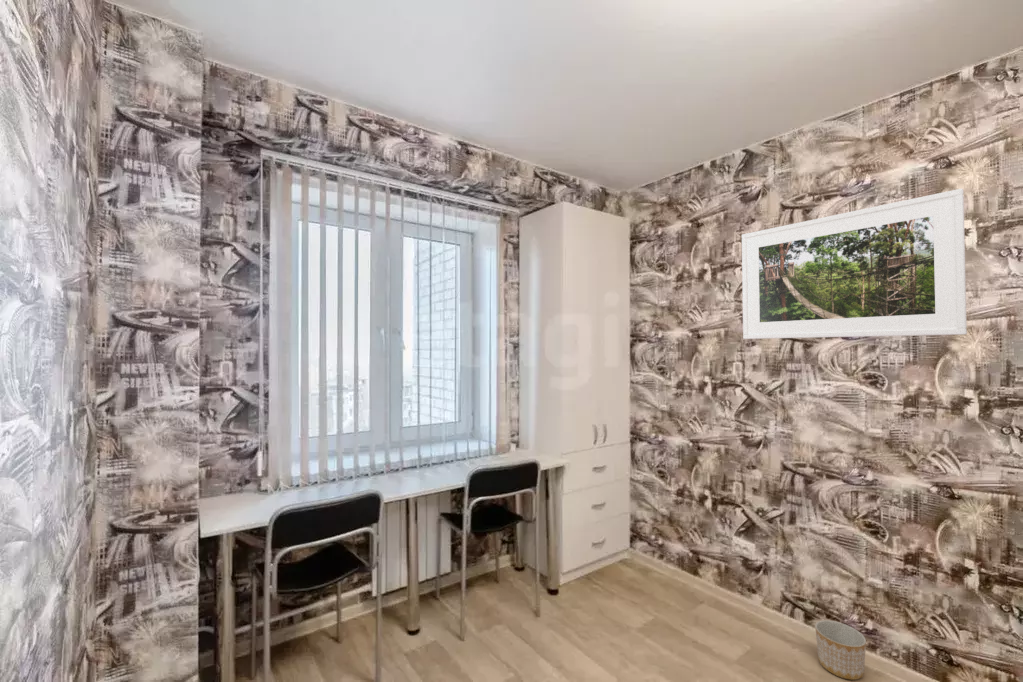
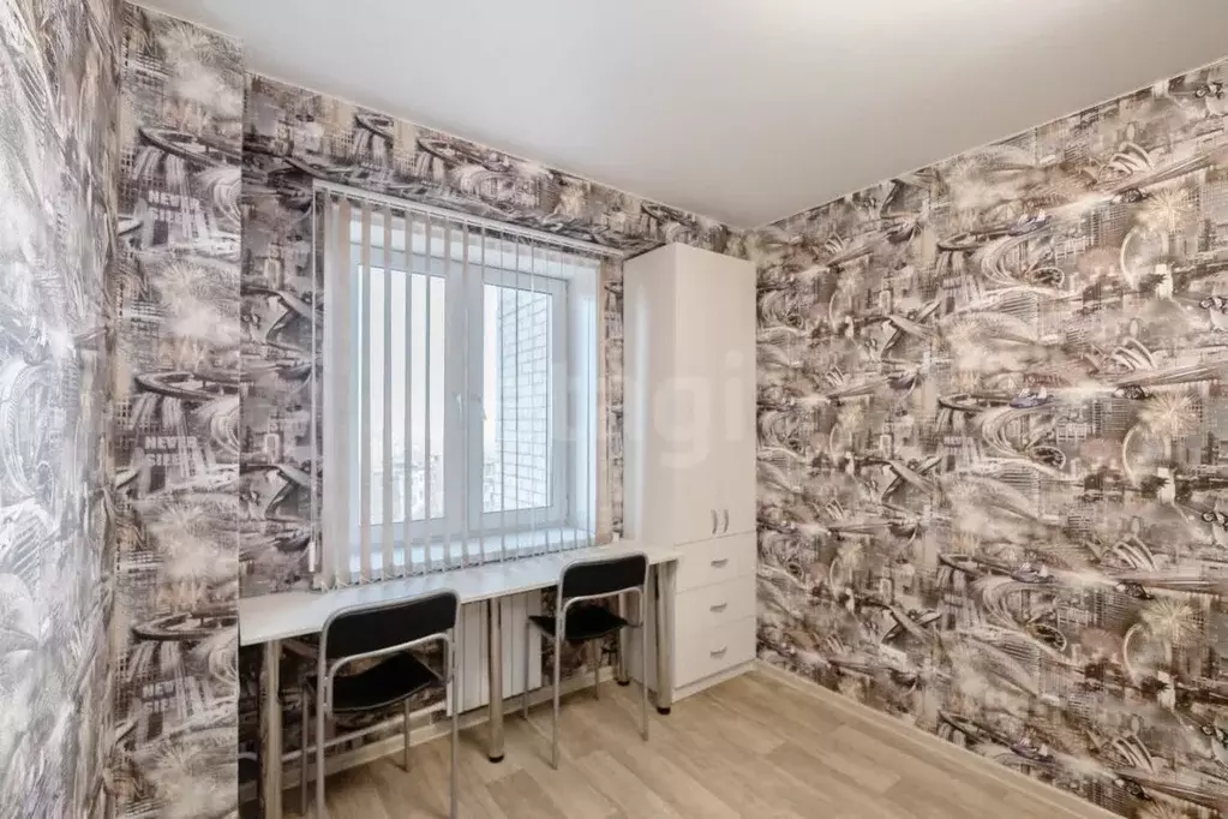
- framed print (835, 276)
- planter (840, 650)
